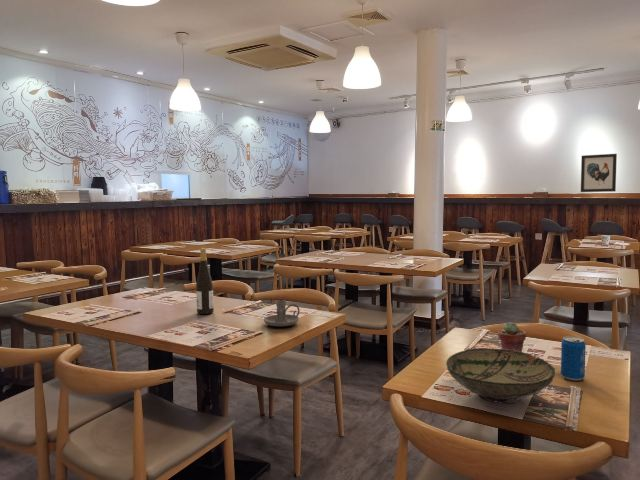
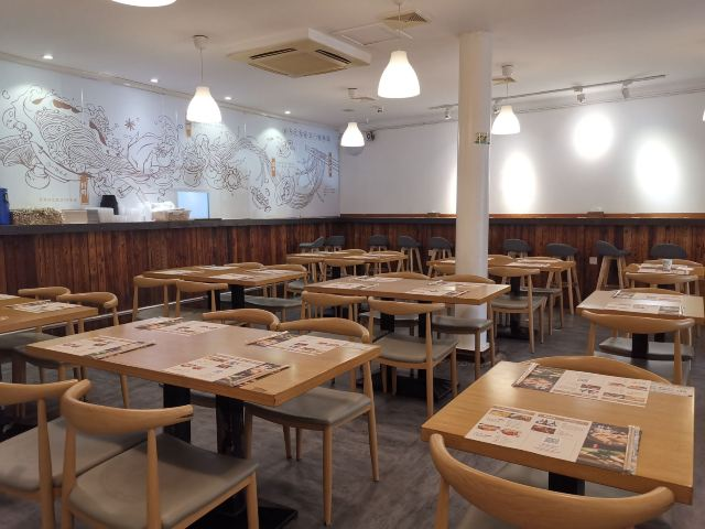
- beverage can (573, 358)
- wall art (598, 173)
- wine bottle (204, 280)
- candle holder (284, 312)
- bowl (498, 379)
- potted succulent (511, 338)
